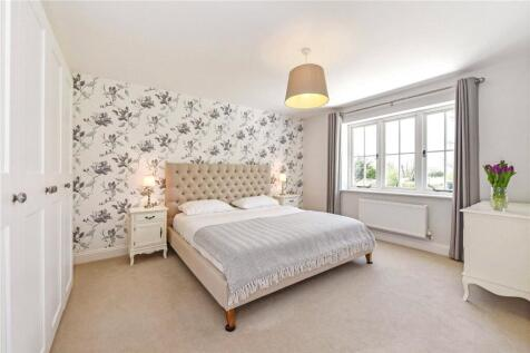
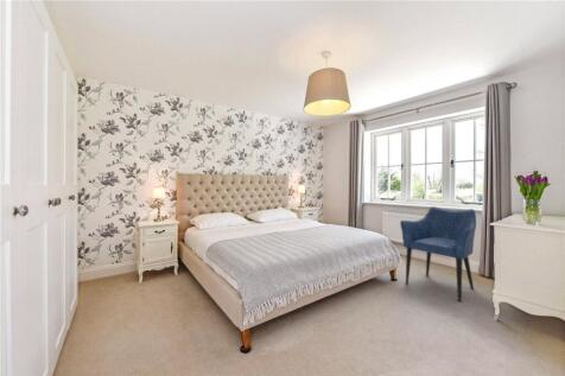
+ armchair (442, 247)
